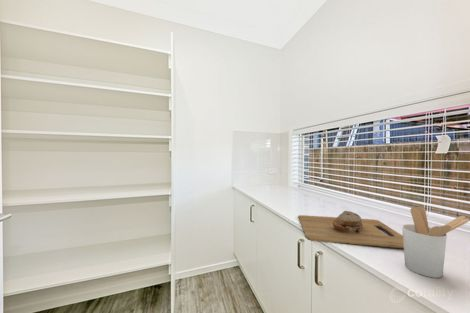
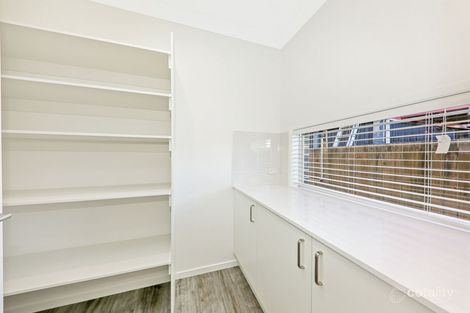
- cutting board (346, 221)
- utensil holder (434, 241)
